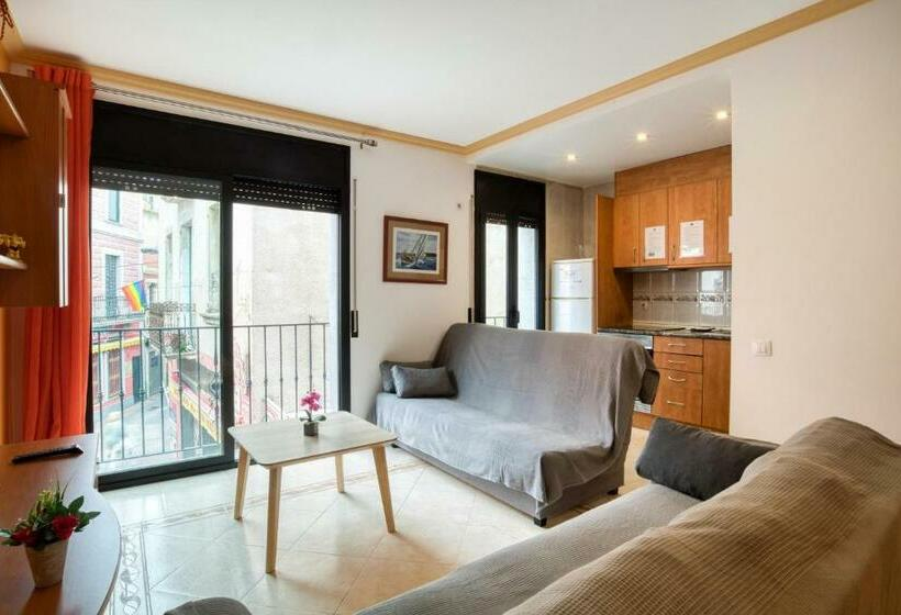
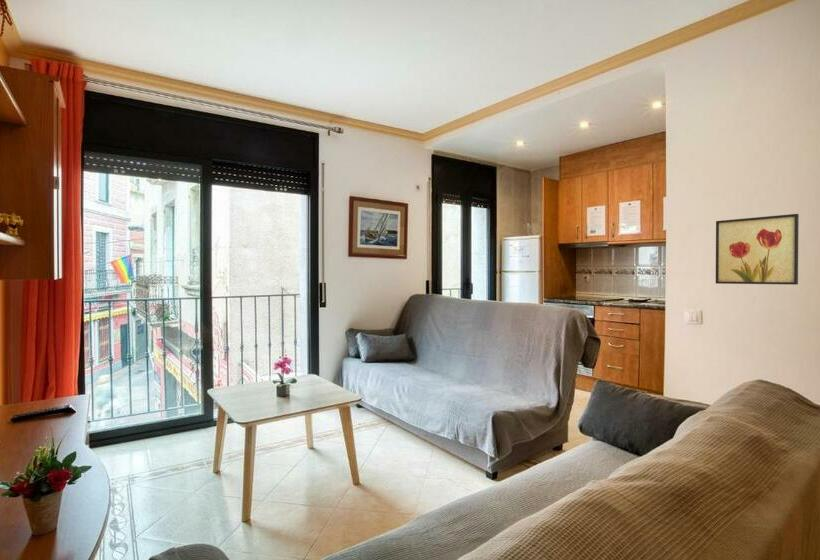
+ wall art (755, 250)
